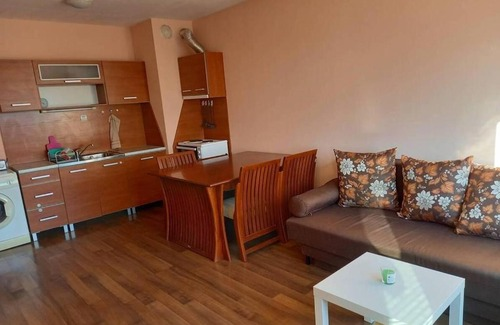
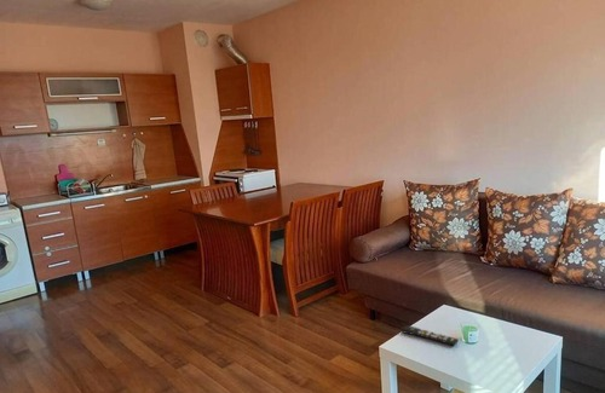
+ remote control (428, 335)
